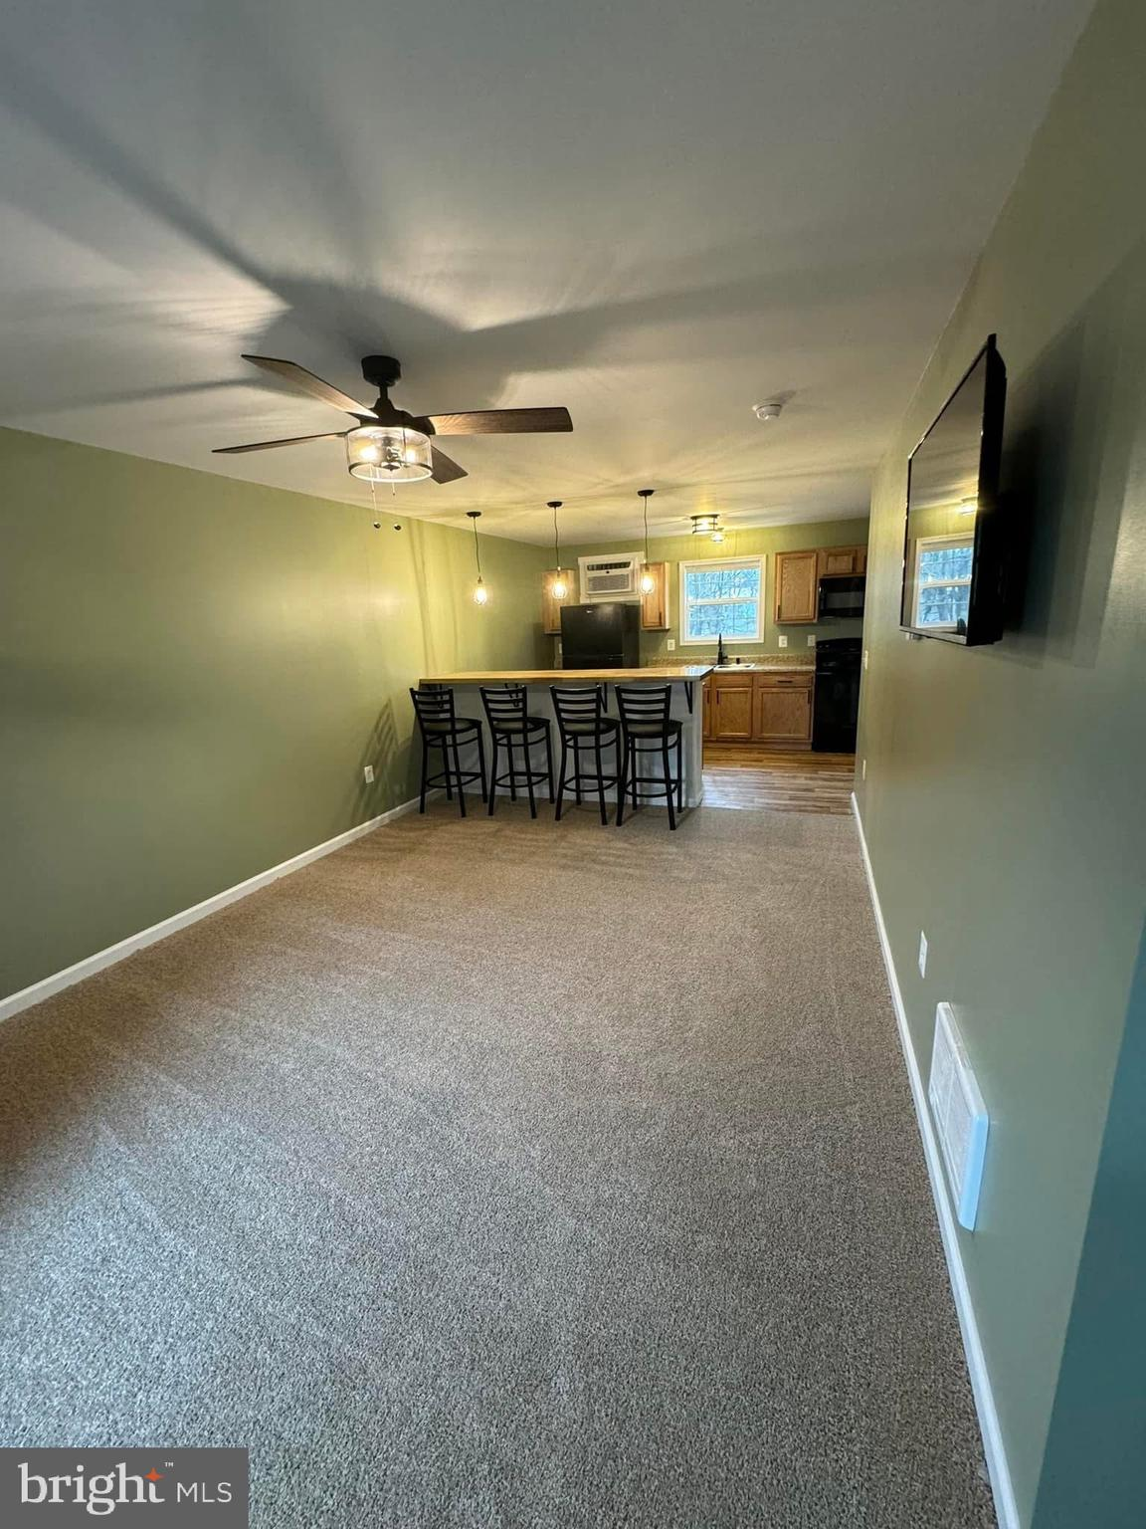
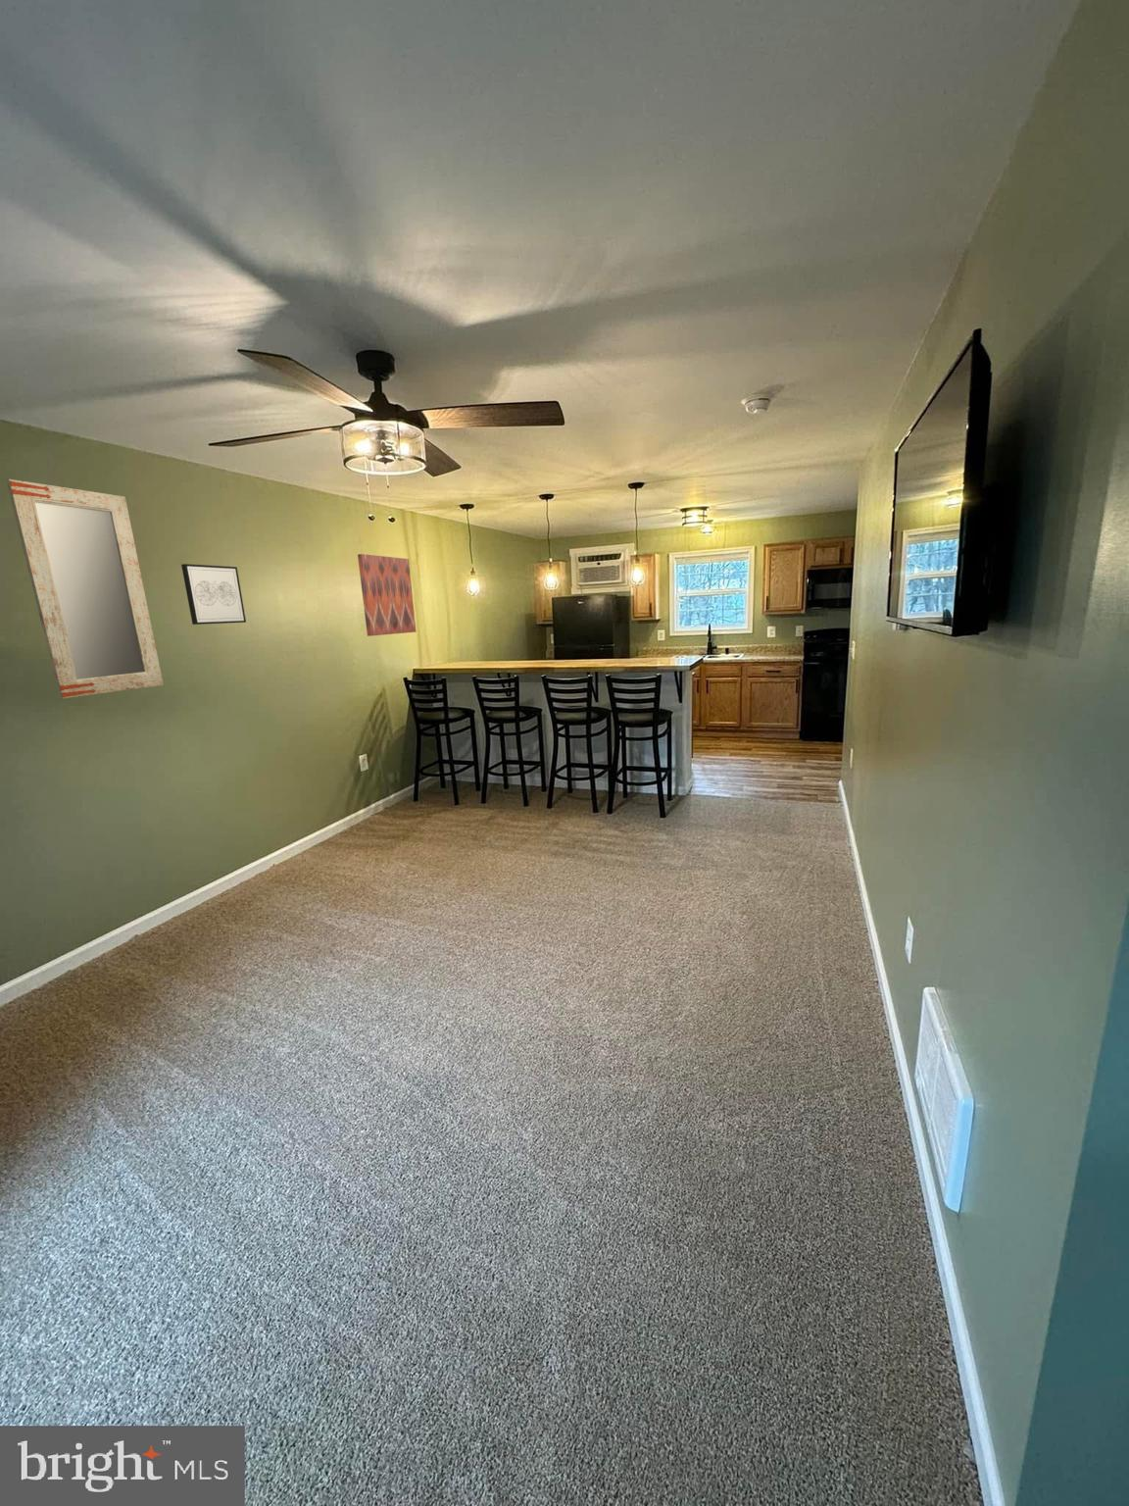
+ home mirror (94, 593)
+ wall art (215, 594)
+ wall art (388, 595)
